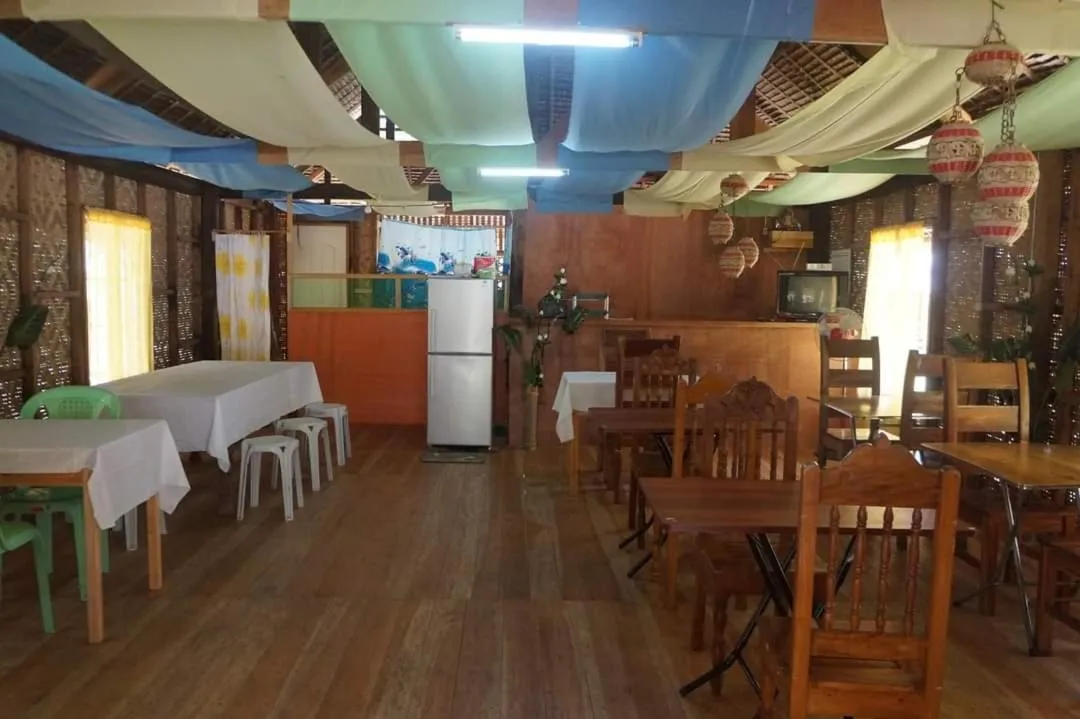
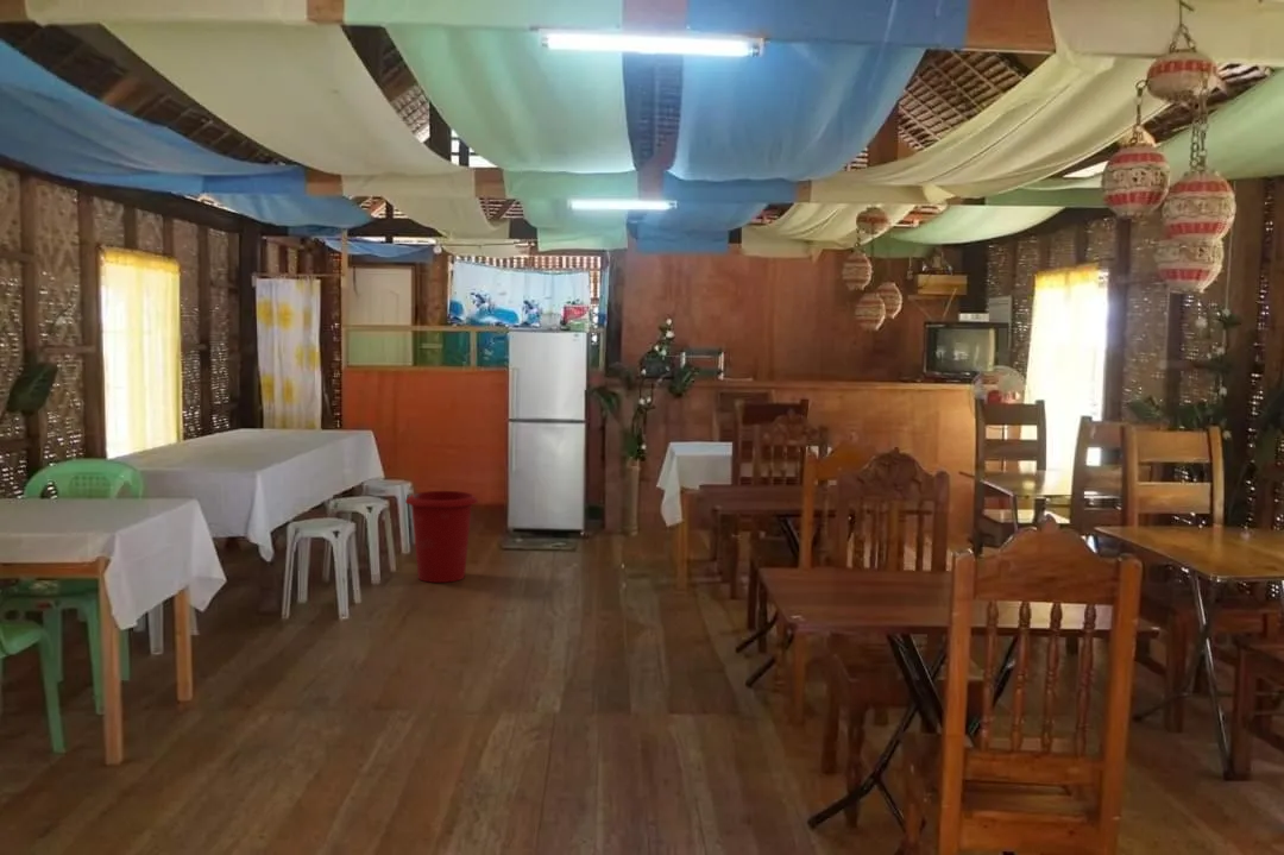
+ waste bin (441, 536)
